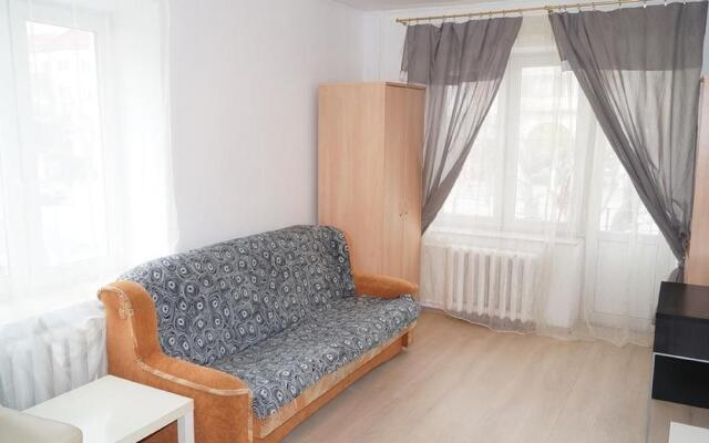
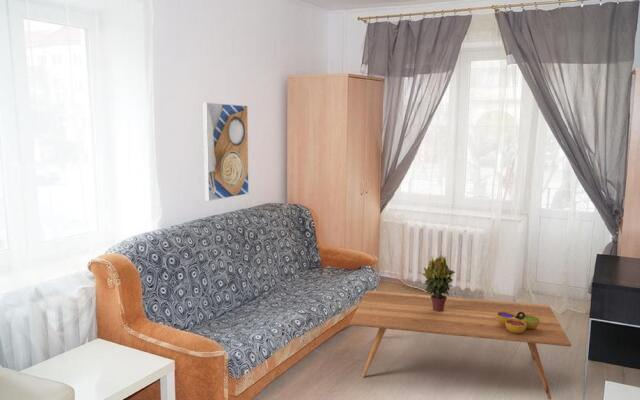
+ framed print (227, 151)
+ potted plant (439, 282)
+ decorative bowl (516, 320)
+ coffee table (456, 335)
